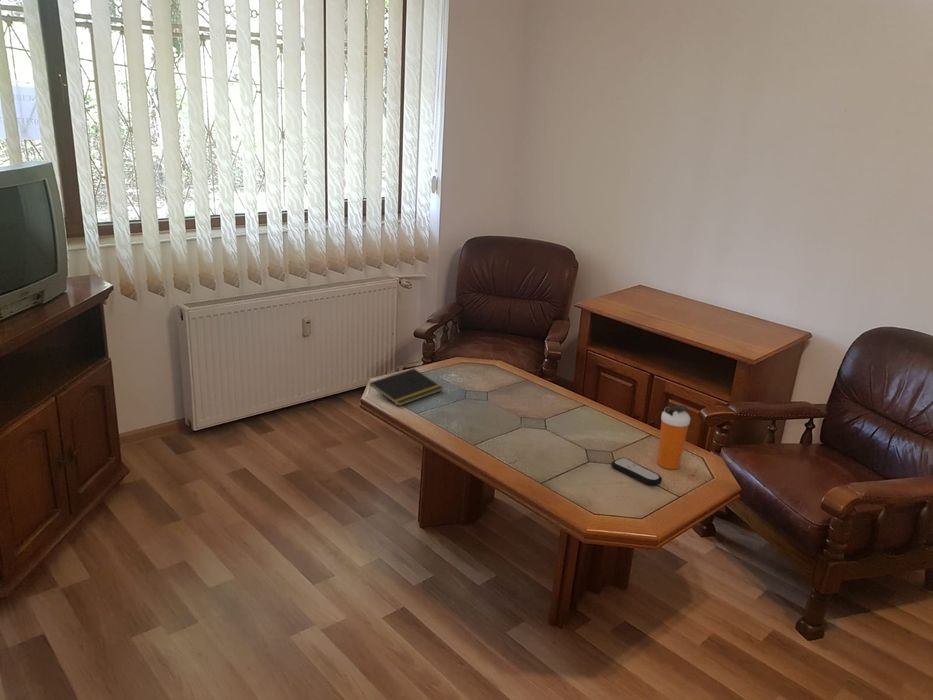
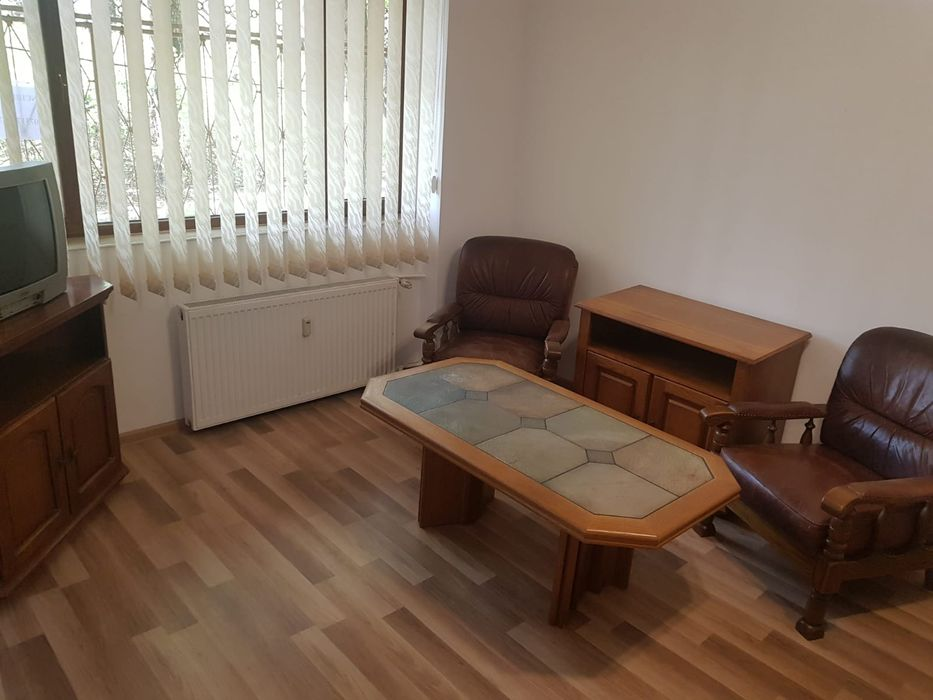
- remote control (636, 471)
- notepad (406, 386)
- shaker bottle (672, 436)
